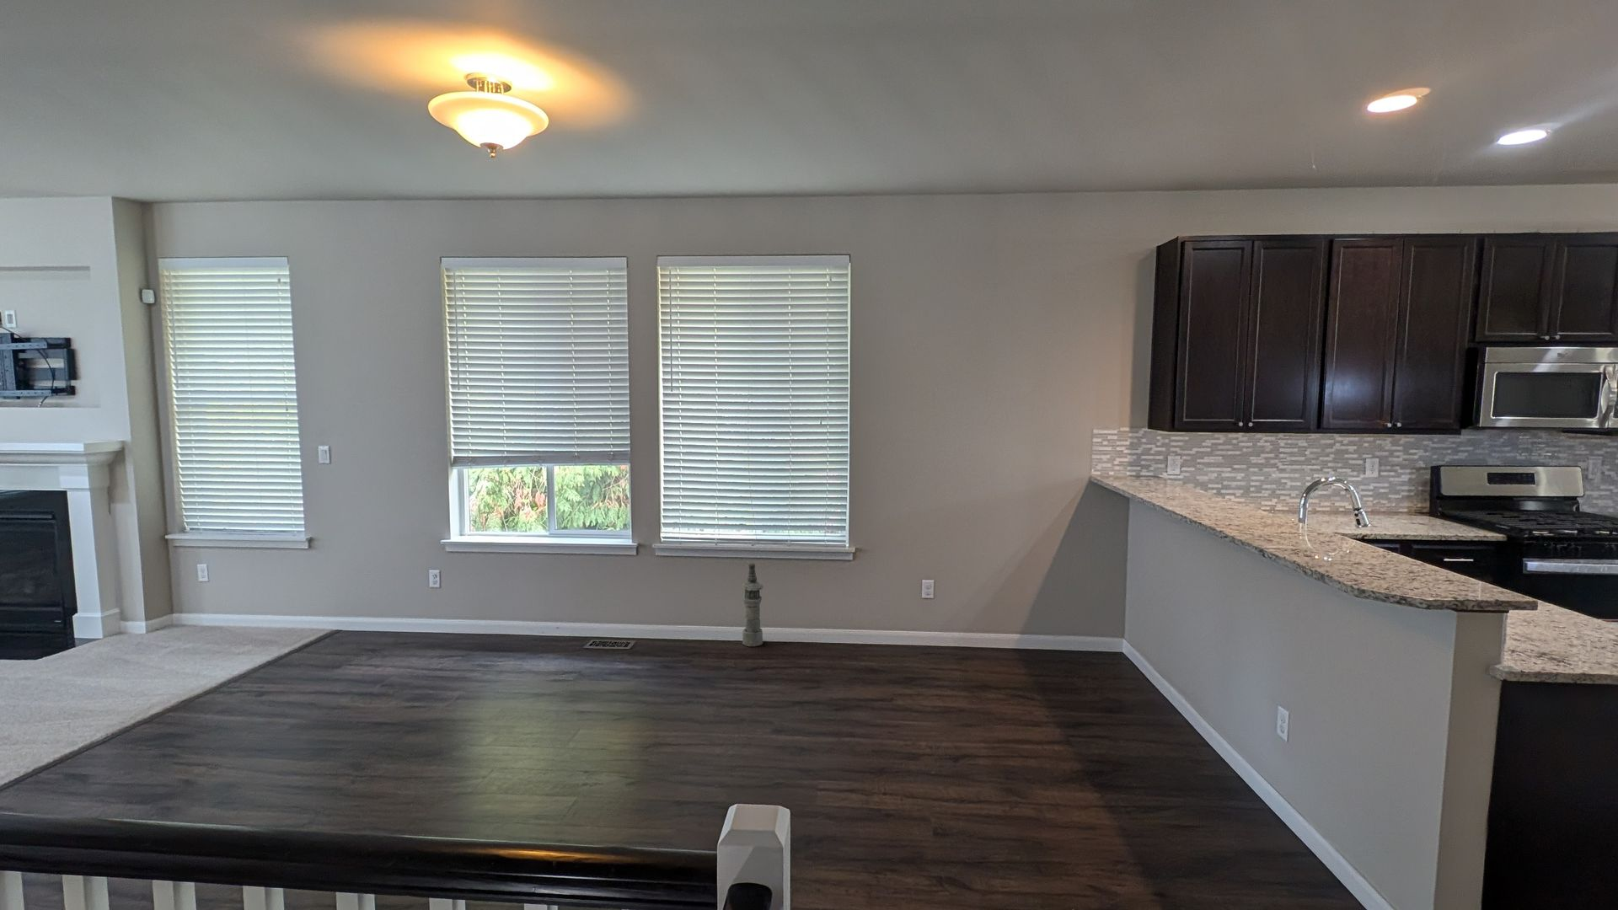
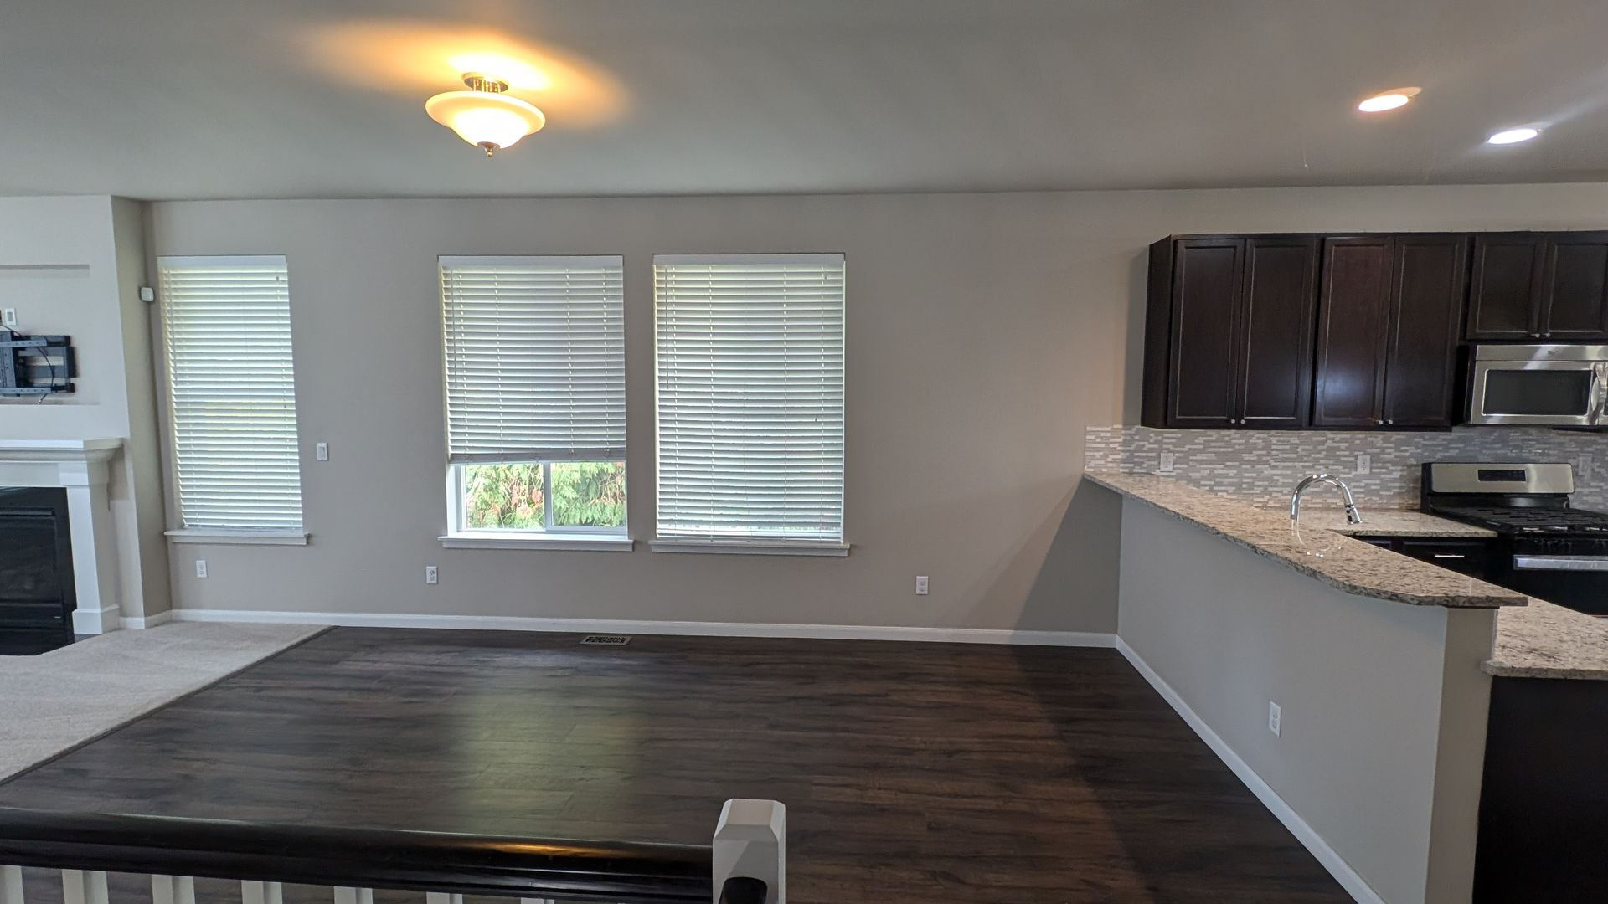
- lantern (751, 602)
